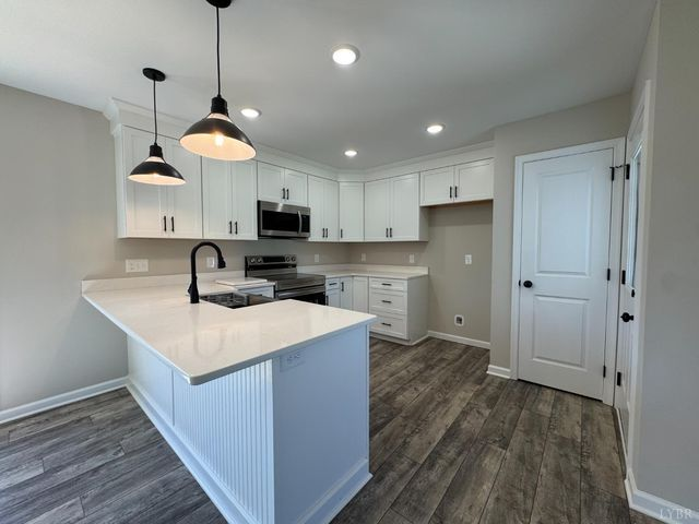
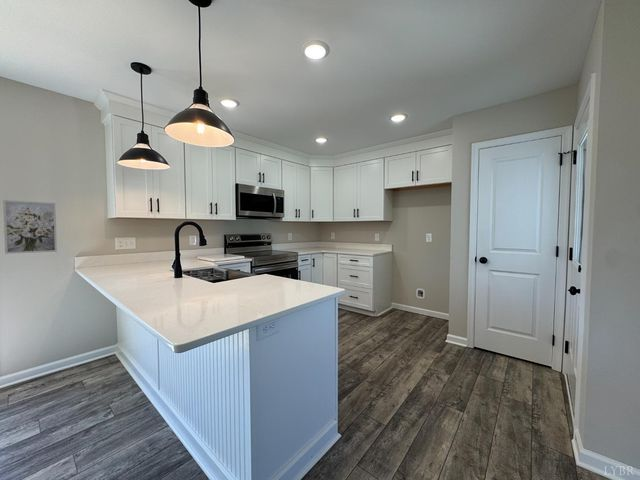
+ wall art (31, 227)
